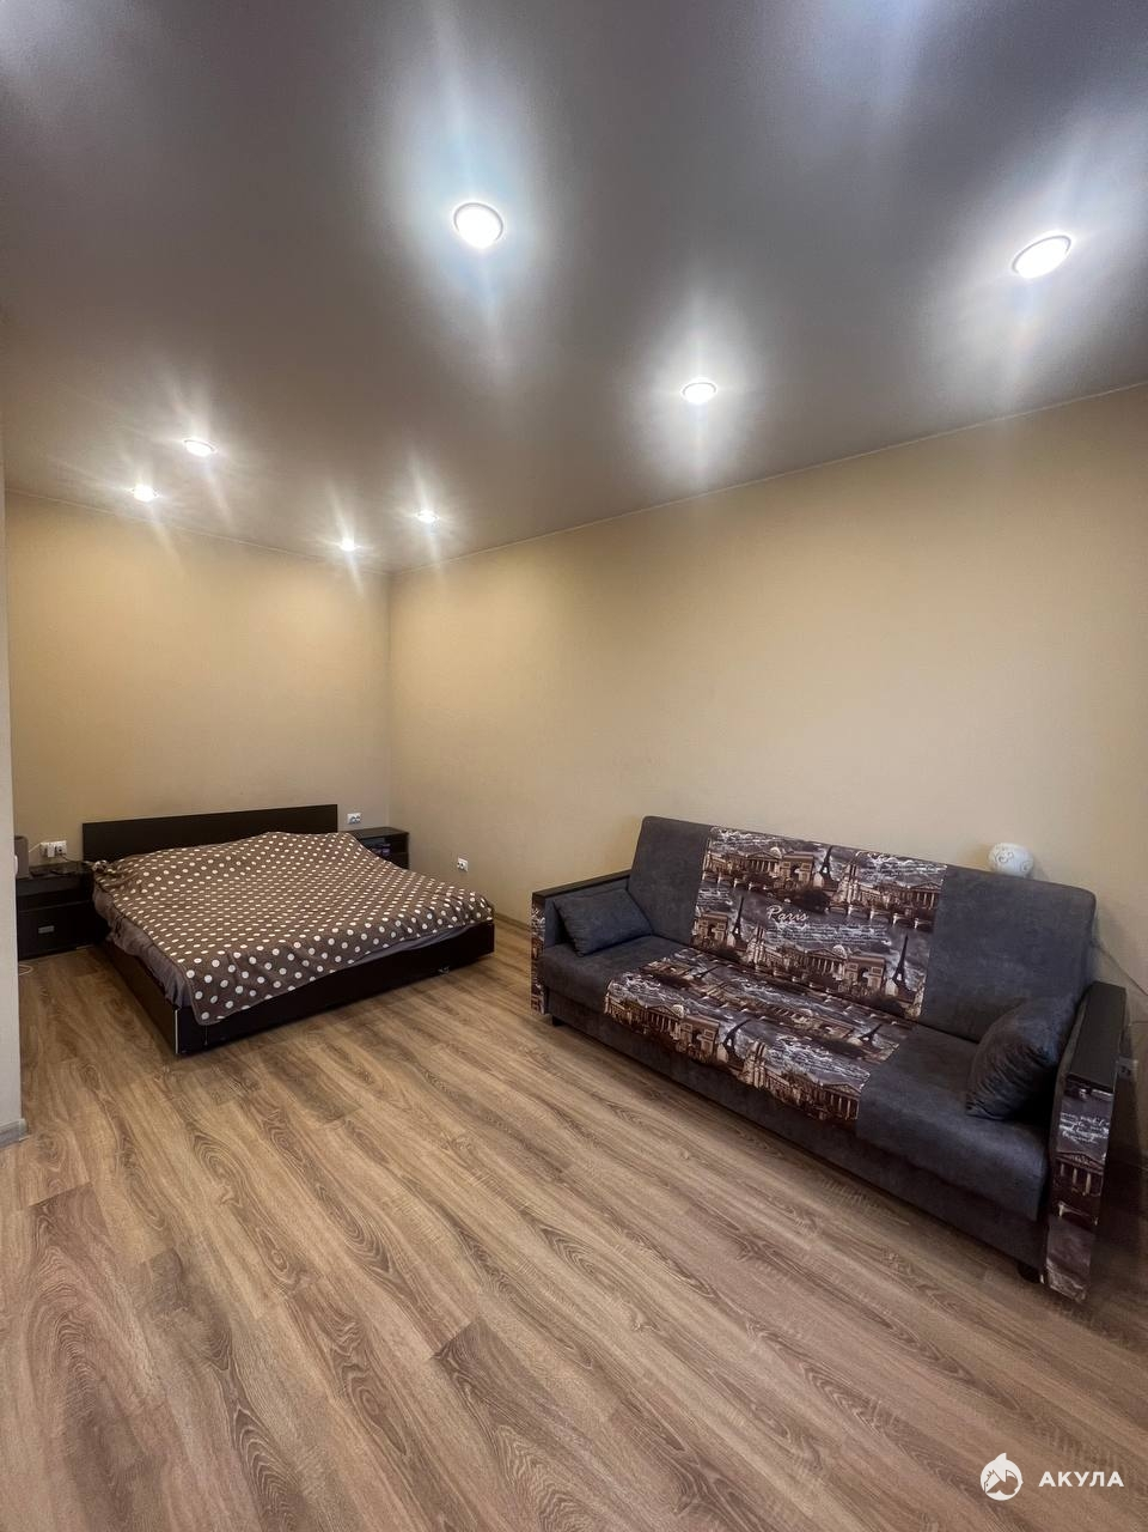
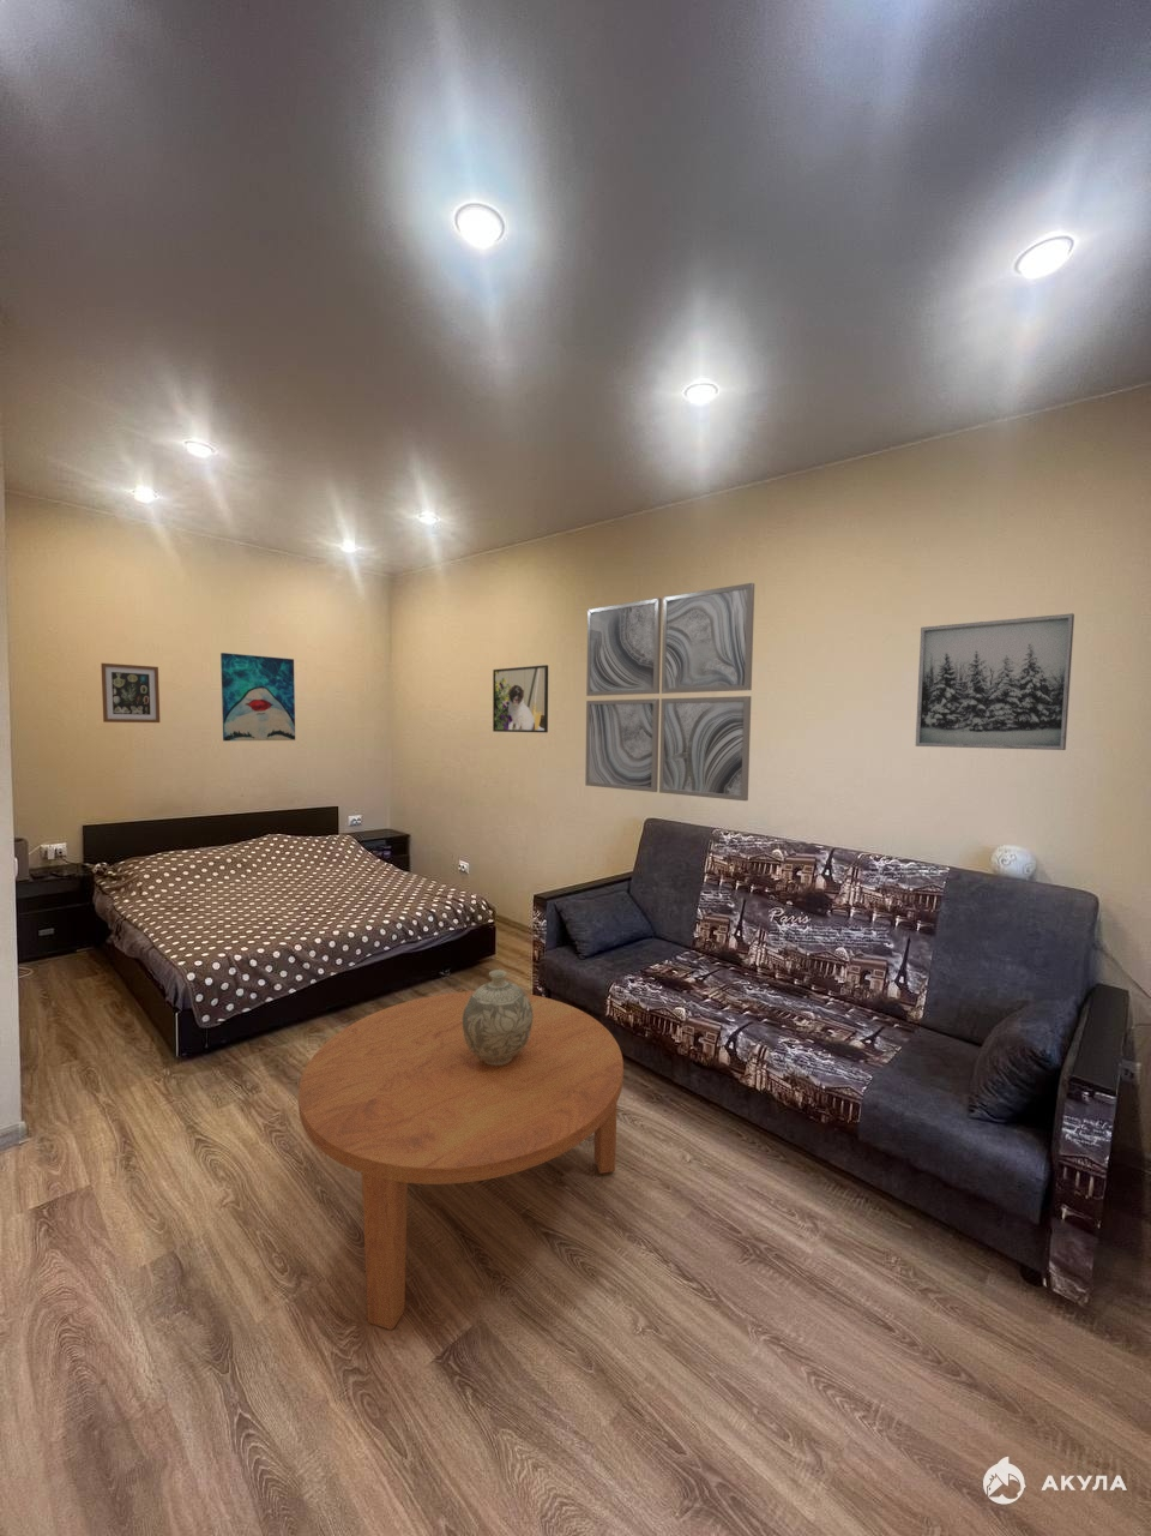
+ wall art (259, 698)
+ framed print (519, 699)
+ decorative vase (498, 1014)
+ wall art (131, 693)
+ wall art (989, 685)
+ wall art (658, 698)
+ coffee table (468, 1122)
